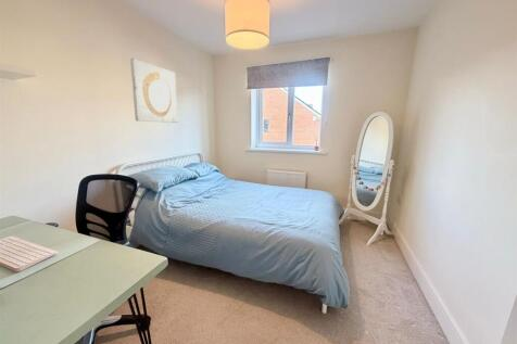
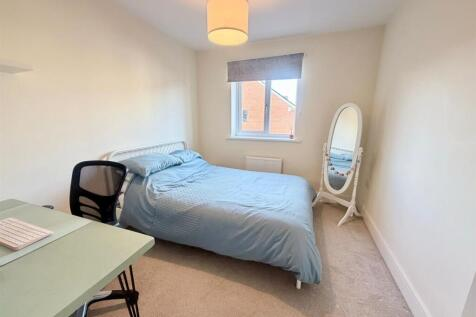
- wall art (156, 94)
